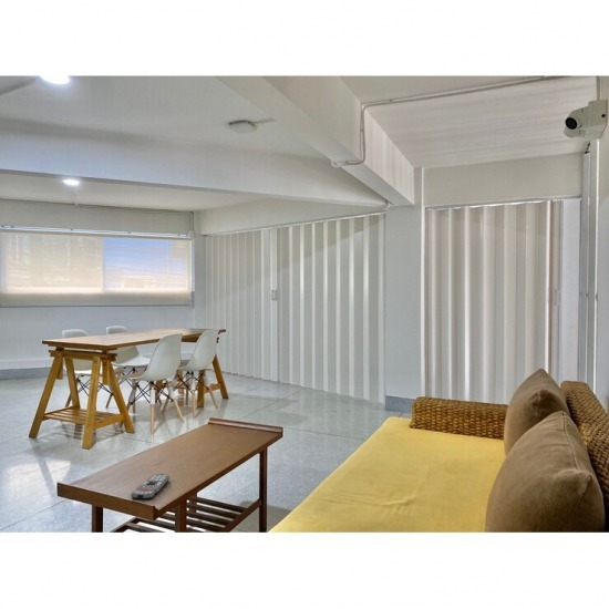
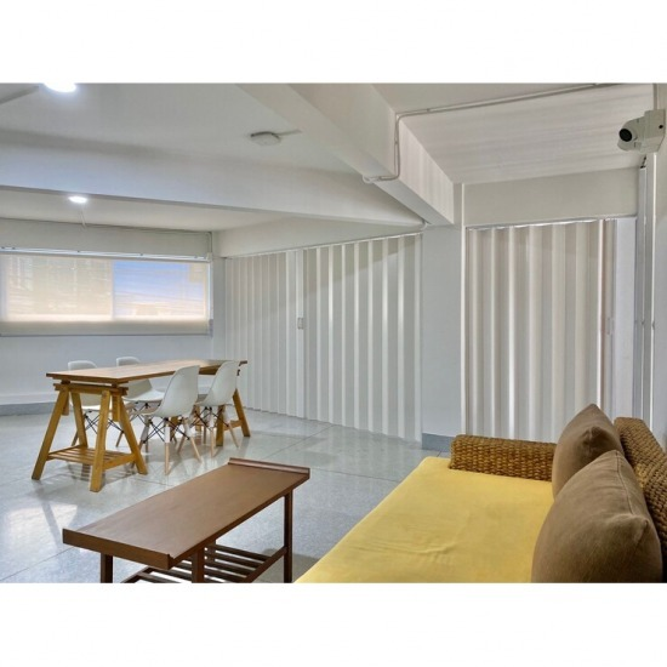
- remote control (152, 485)
